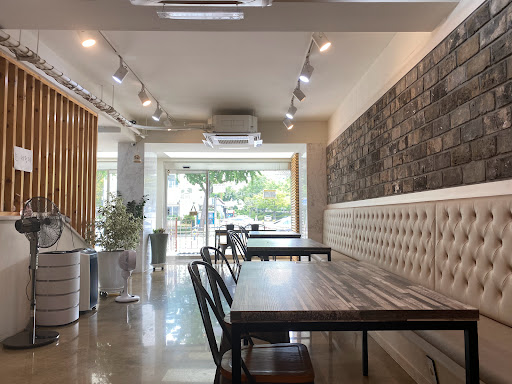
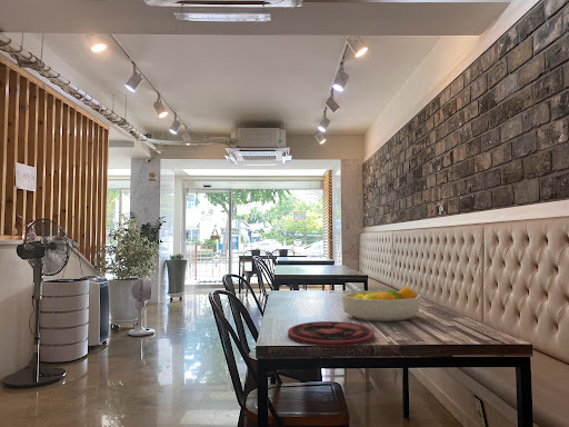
+ fruit bowl (381, 301)
+ plate (330, 331)
